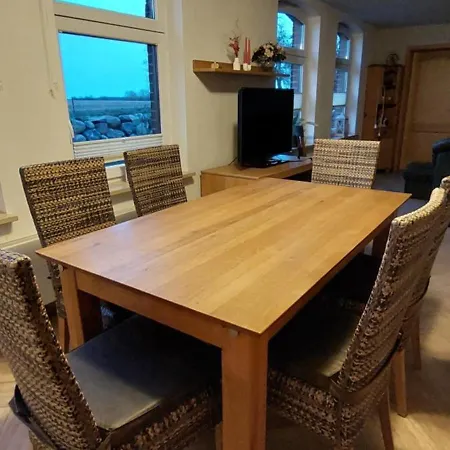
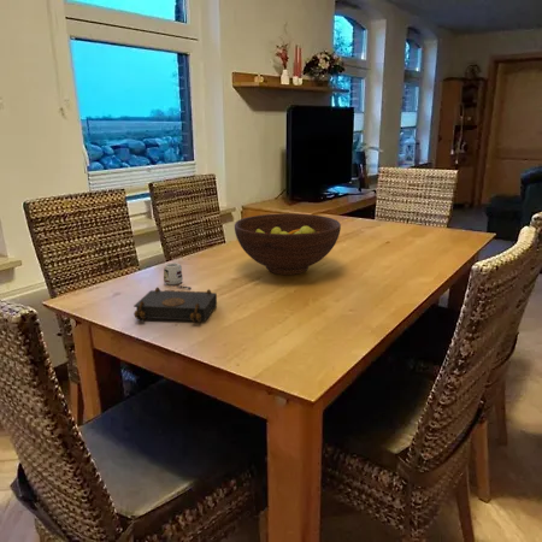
+ fruit bowl (287, 246)
+ book (176, 302)
+ mug (181, 273)
